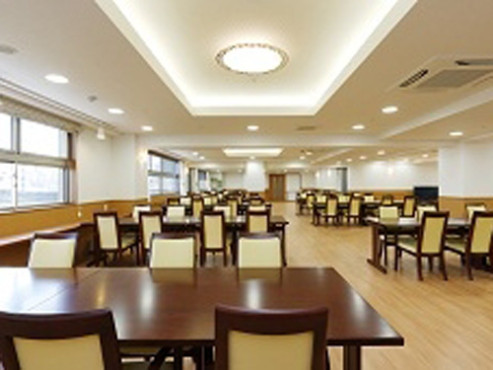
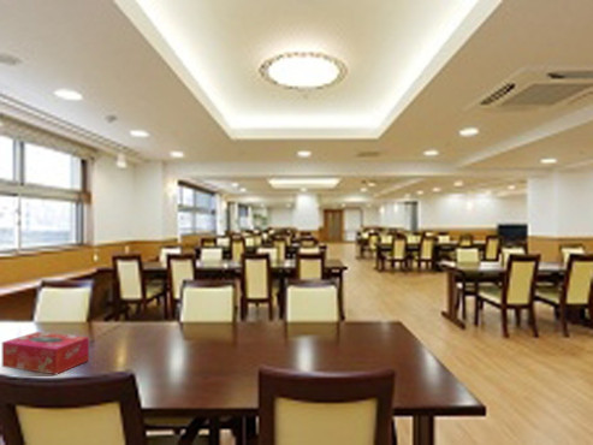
+ tissue box (46, 351)
